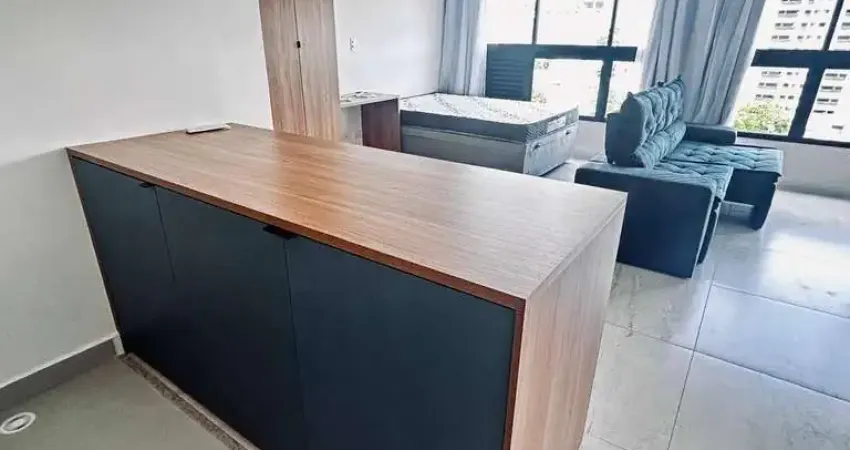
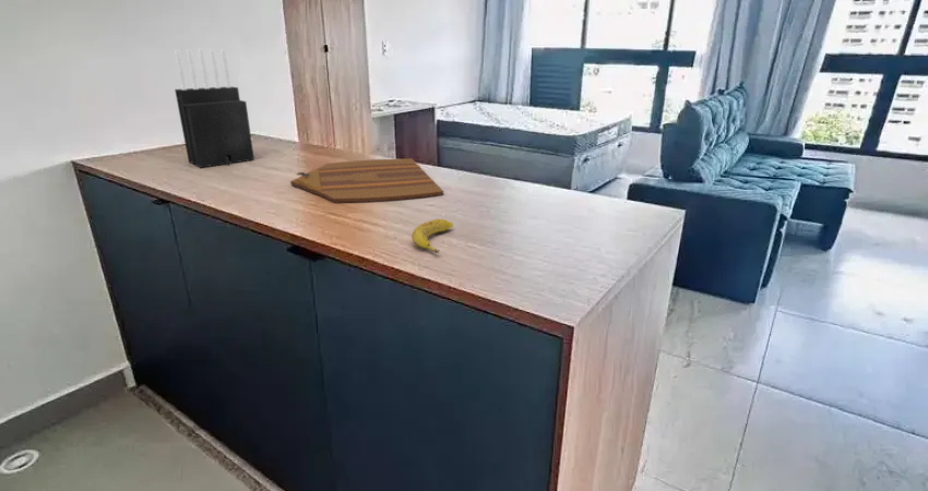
+ cutting board (360, 176)
+ knife block (214, 107)
+ banana (436, 232)
